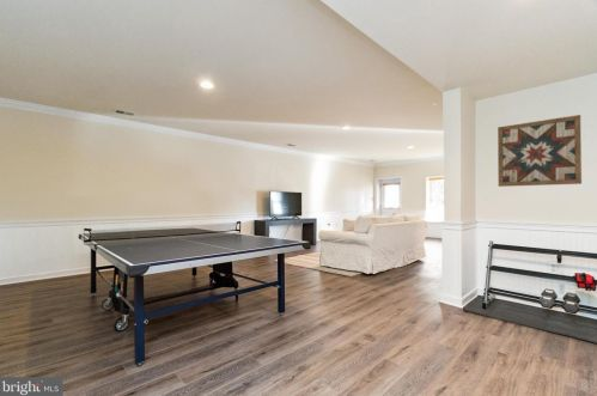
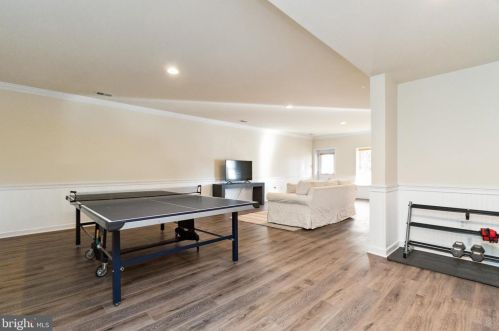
- wall art (536, 153)
